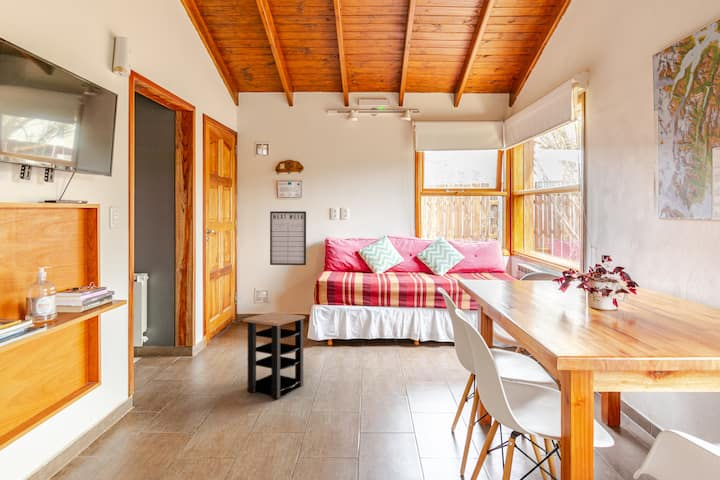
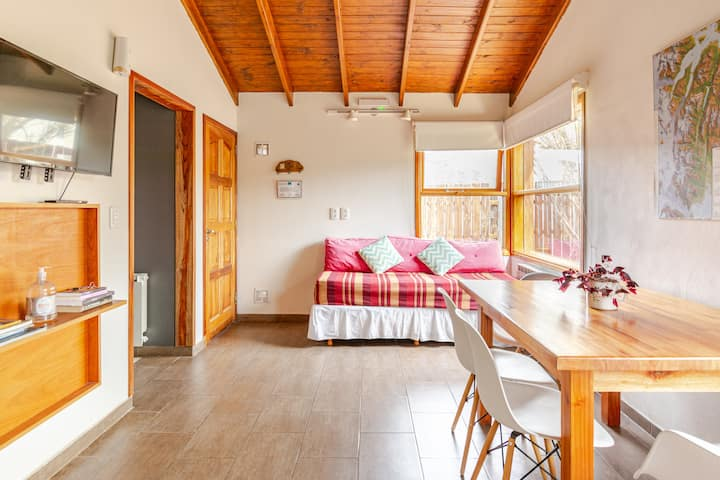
- side table (275, 352)
- writing board (288, 238)
